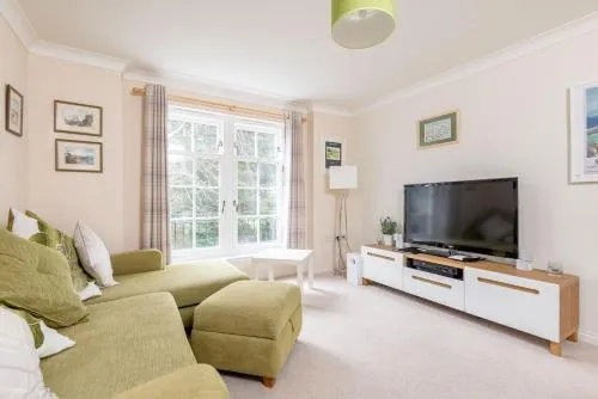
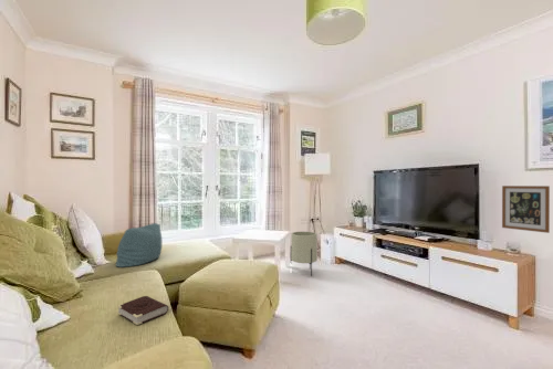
+ planter (303, 252)
+ book (143, 308)
+ cushion (139, 242)
+ wall art (524, 208)
